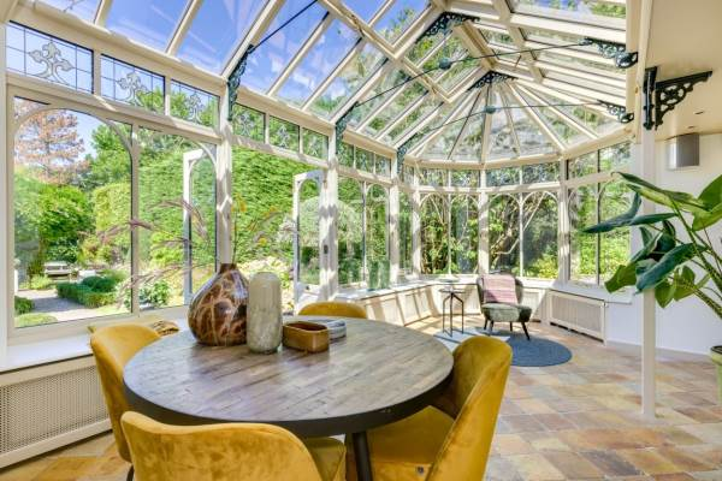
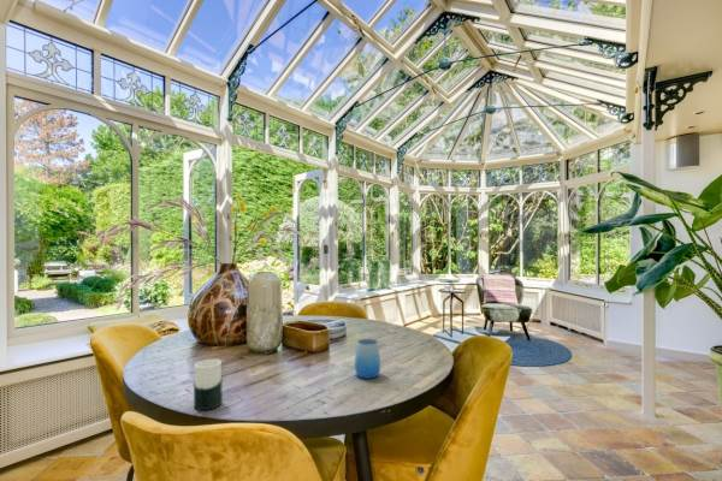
+ cup (206, 385)
+ cup (367, 357)
